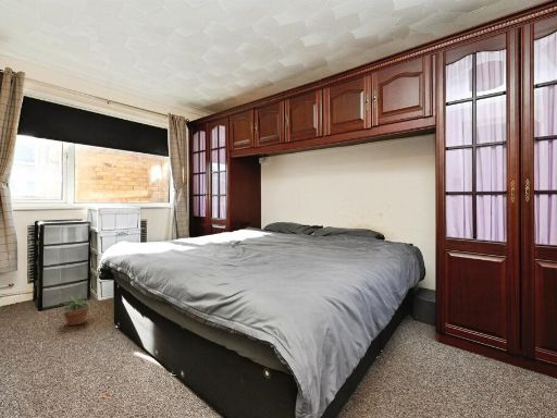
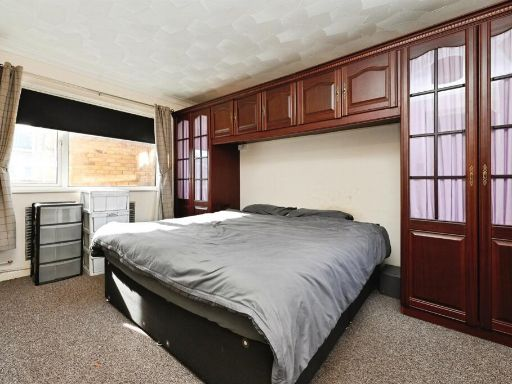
- potted plant (75, 308)
